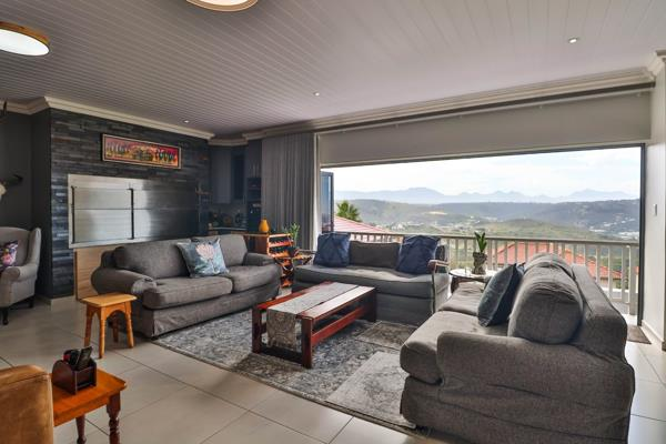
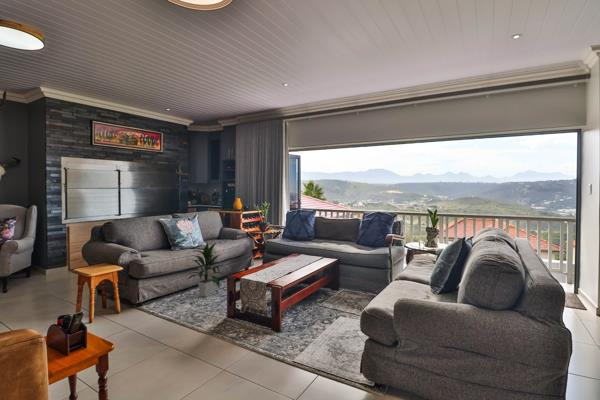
+ indoor plant (206, 269)
